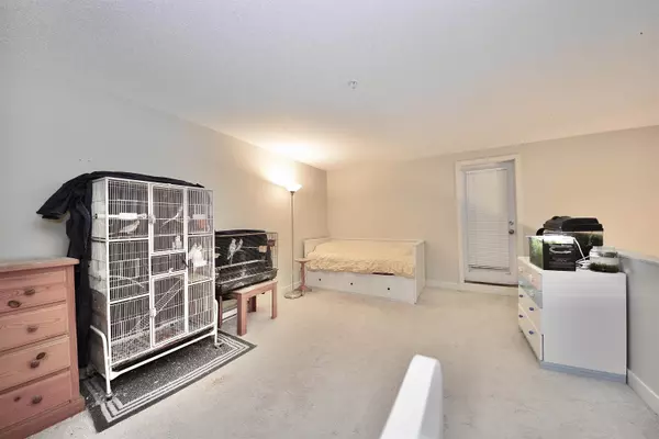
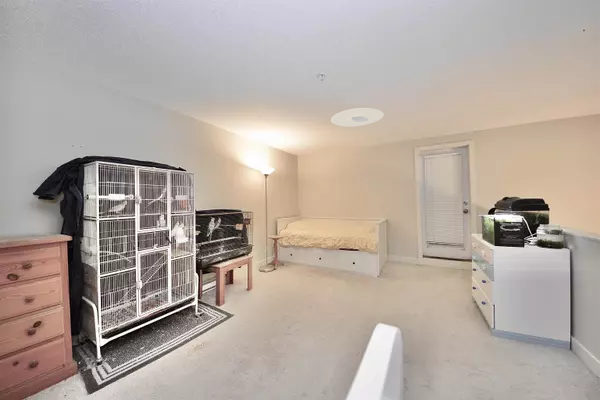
+ ceiling light (356, 115)
